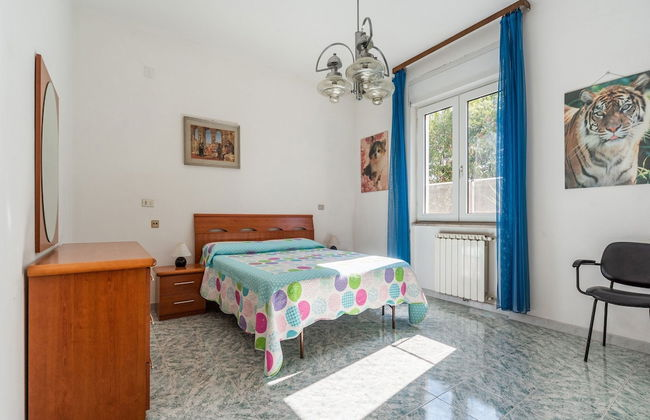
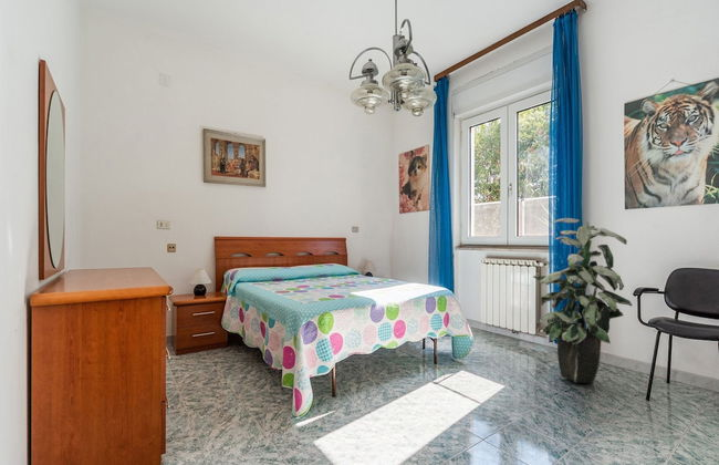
+ indoor plant (577, 298)
